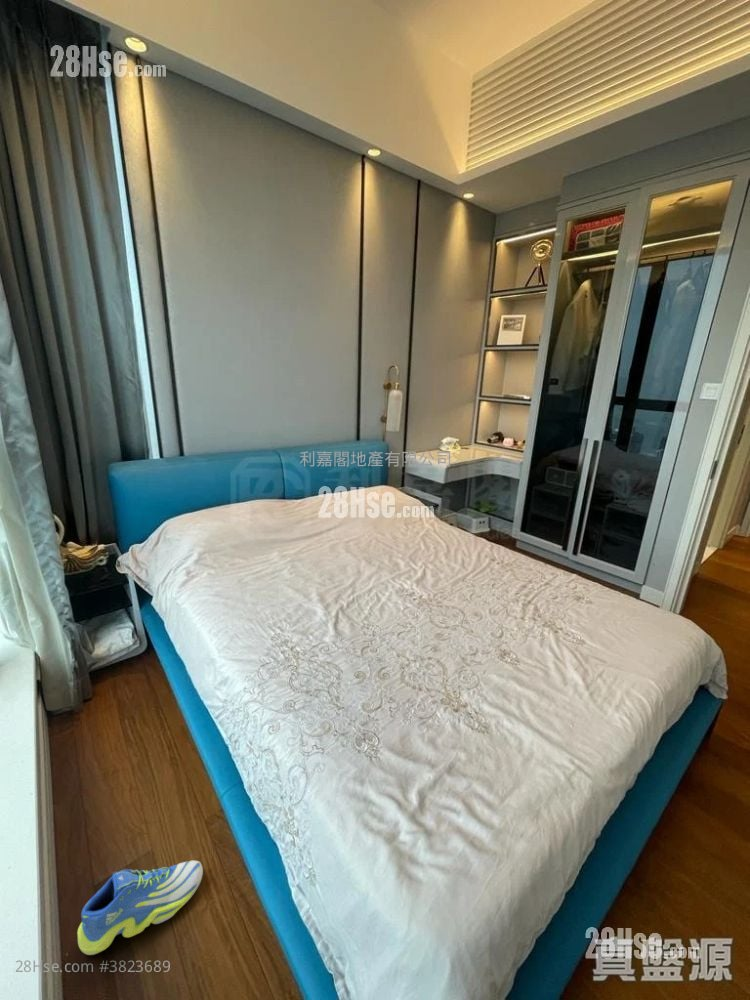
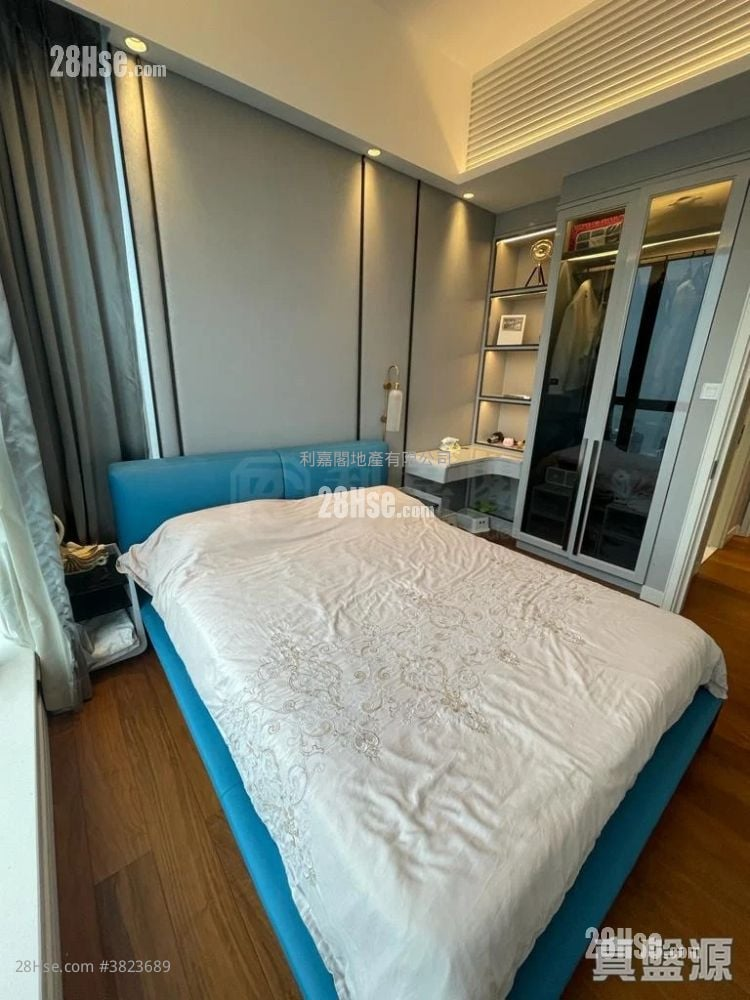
- sneaker (143, 893)
